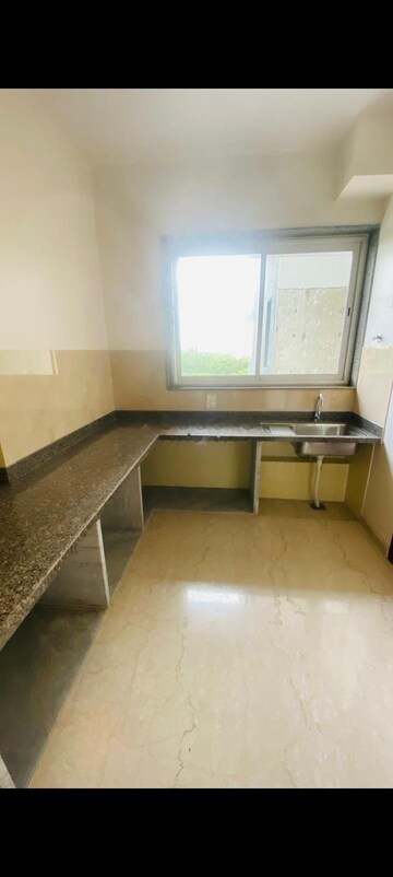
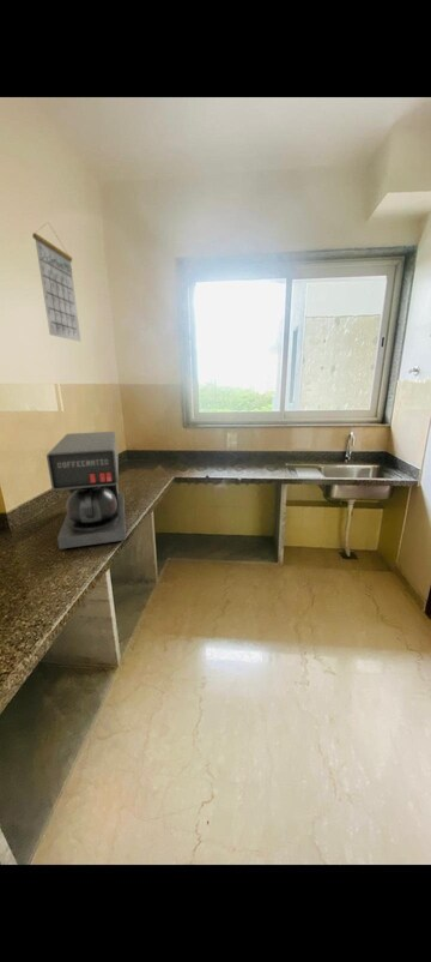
+ coffee maker (92, 483)
+ calendar (59, 282)
